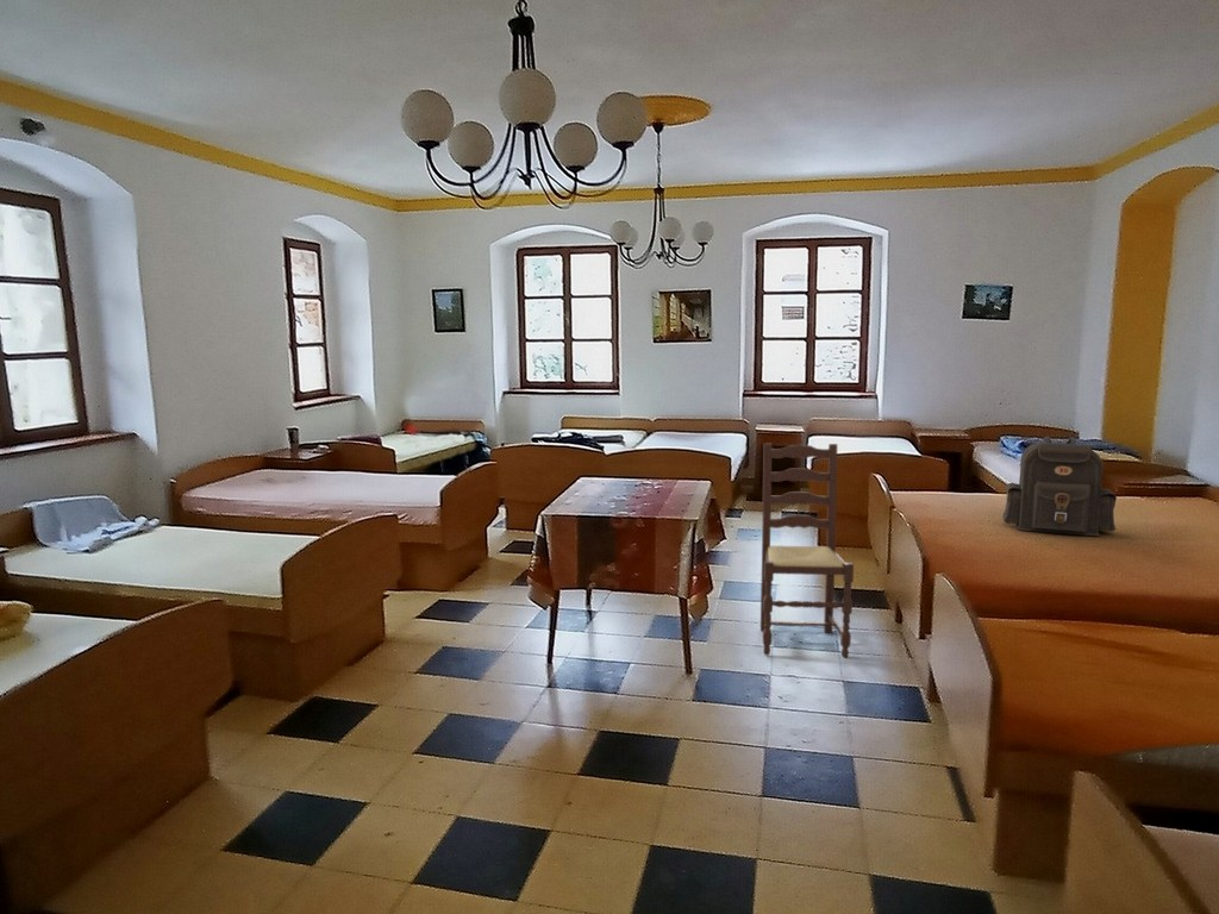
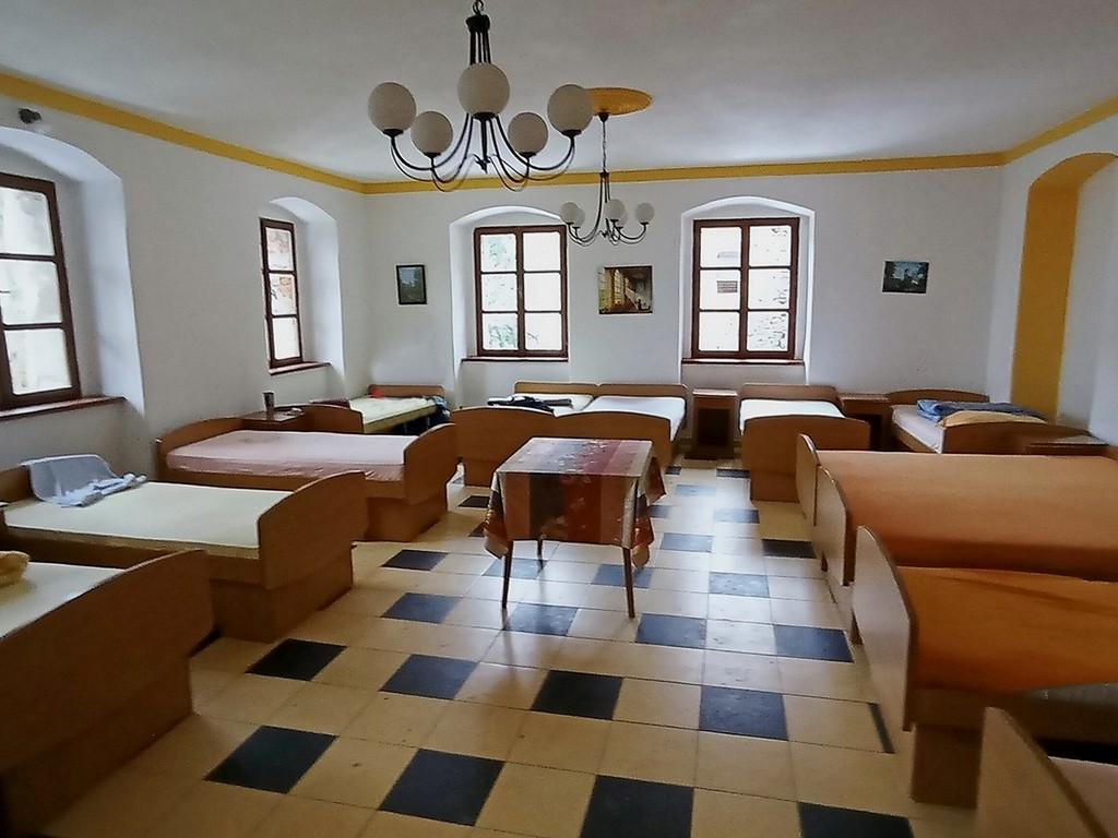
- backpack (1059, 484)
- dining chair (802, 547)
